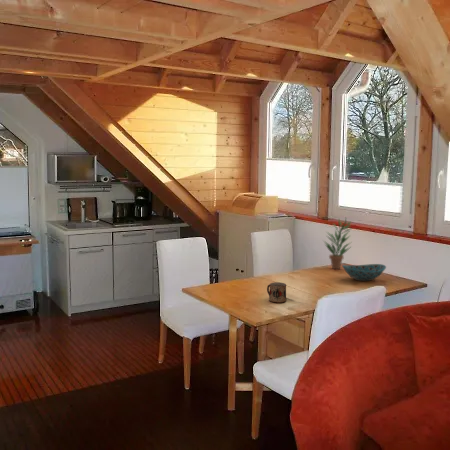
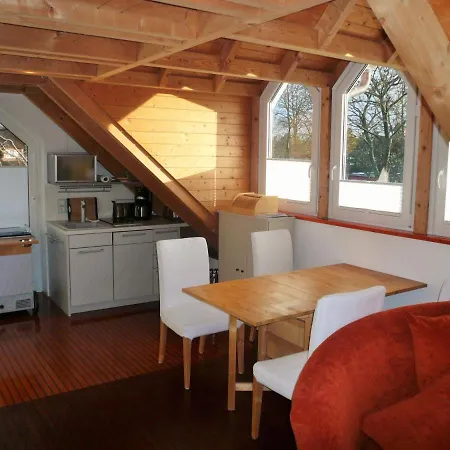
- potted plant (338, 242)
- mug (276, 292)
- bowl (363, 272)
